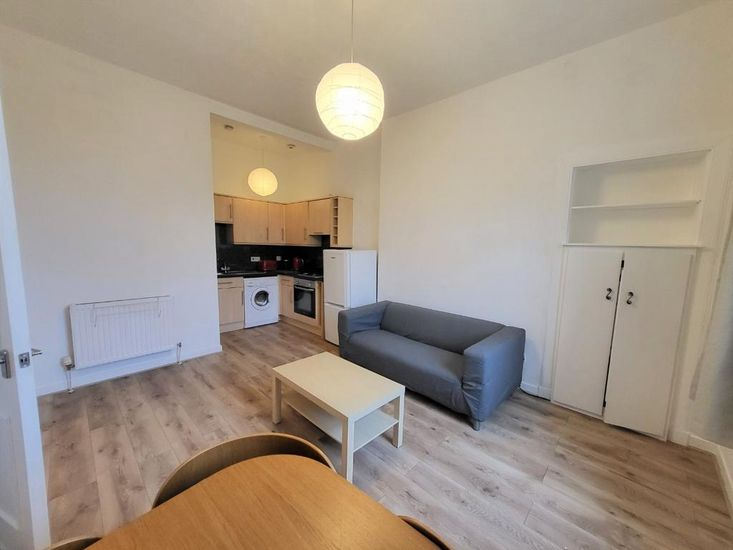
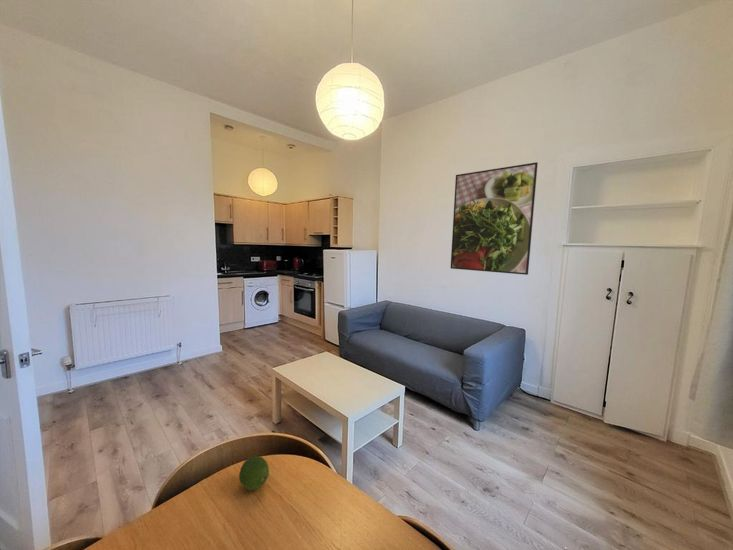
+ fruit (254, 472)
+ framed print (489, 221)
